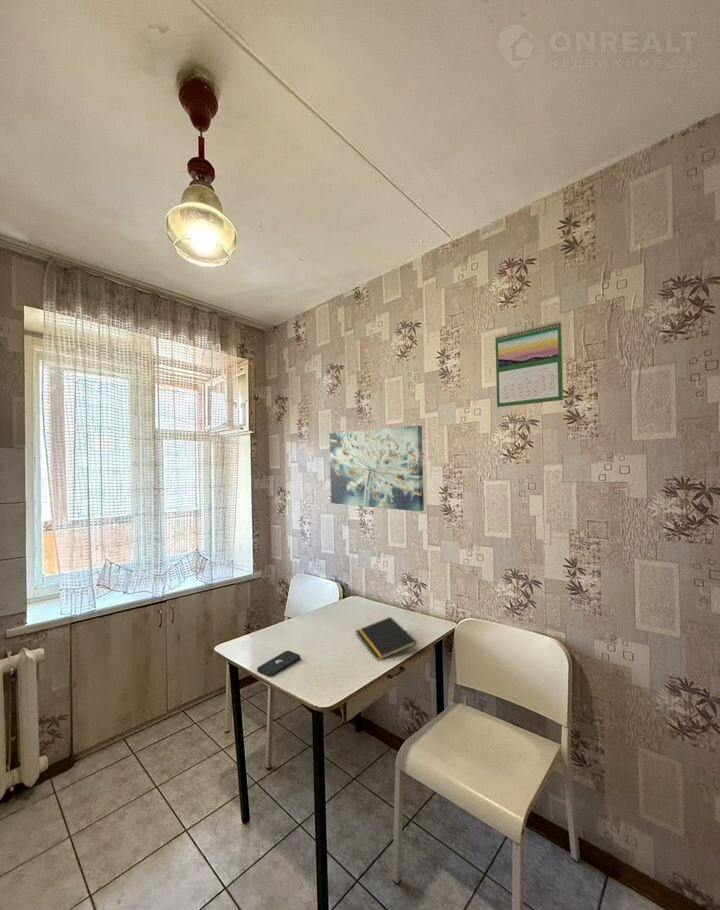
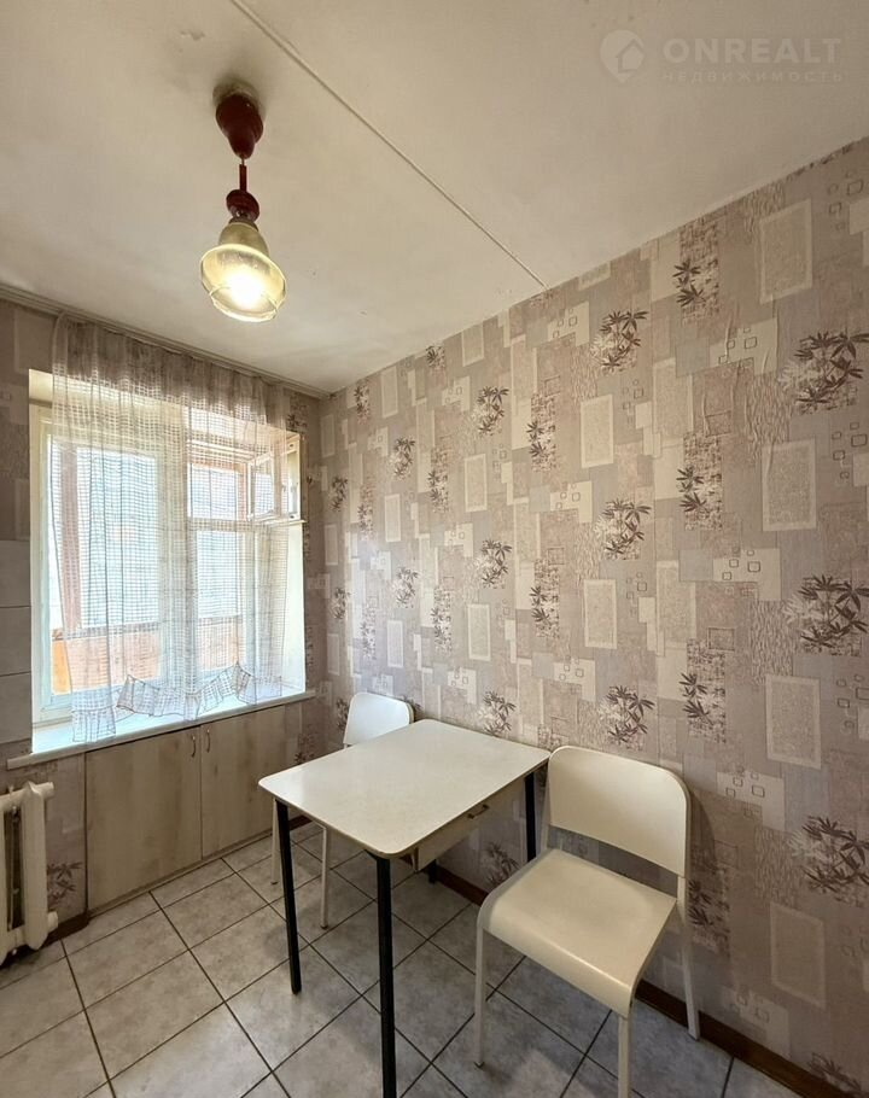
- smartphone (279, 663)
- calendar (527, 365)
- notepad (384, 637)
- wall art (372, 468)
